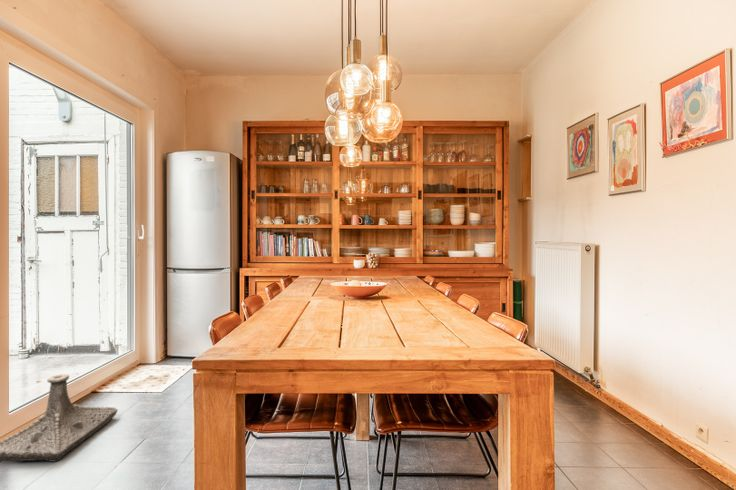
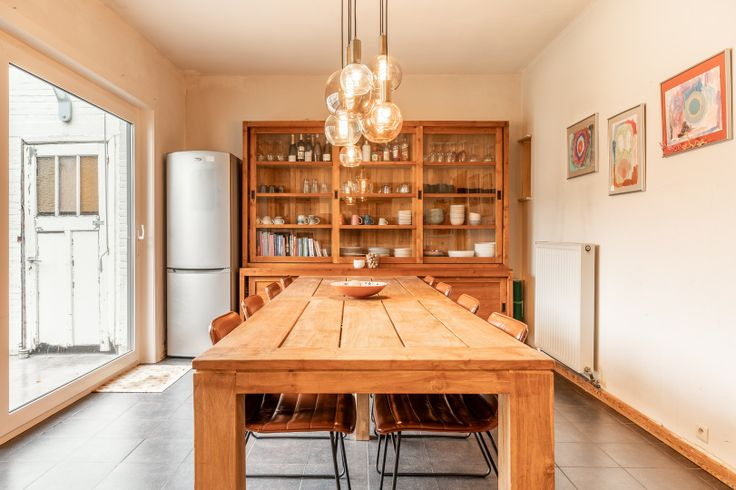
- umbrella stand (58, 407)
